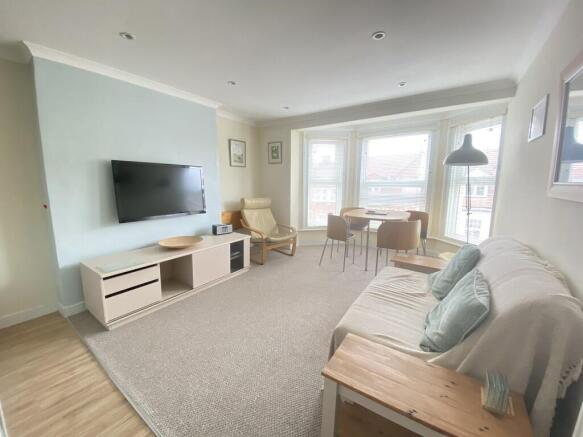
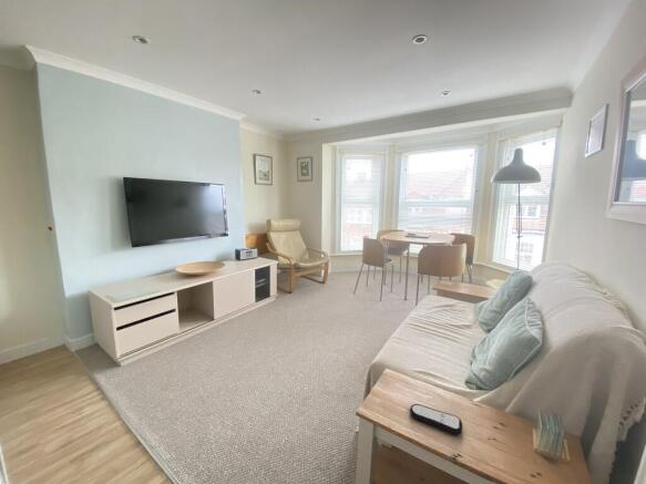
+ remote control (434, 418)
